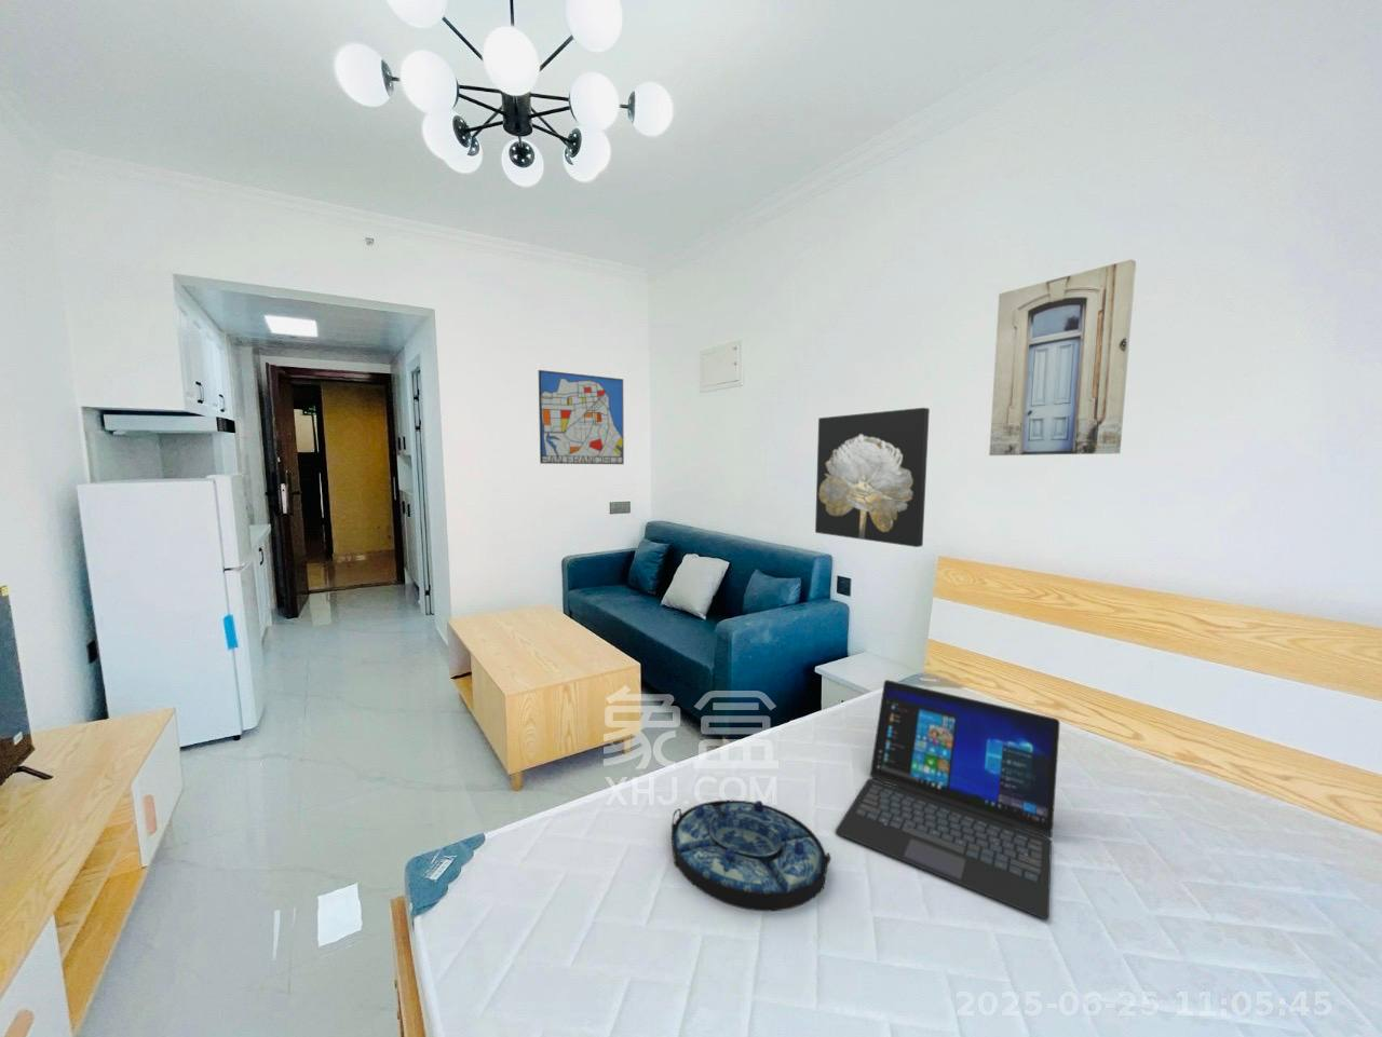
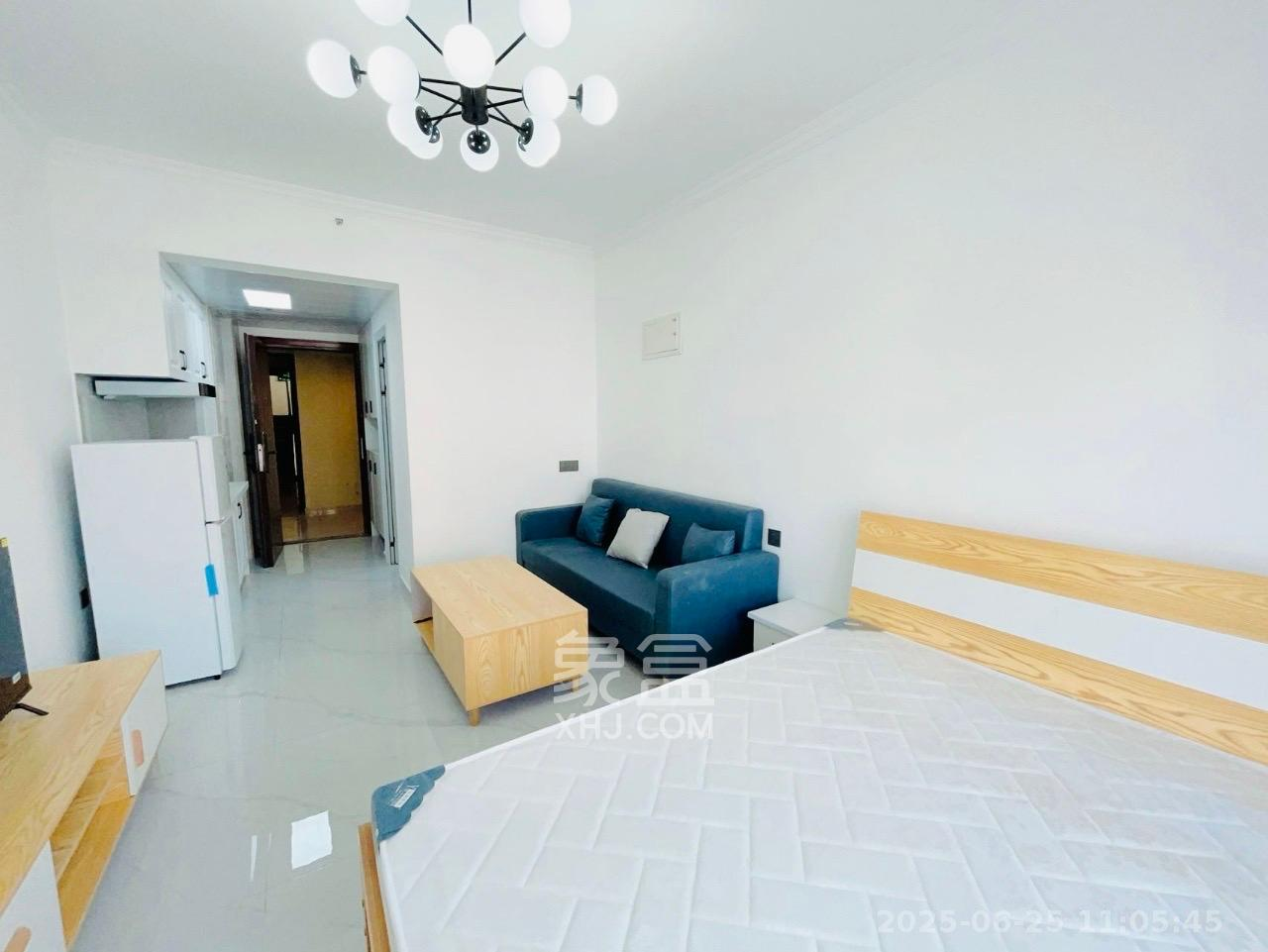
- wall art (583, 419)
- serving tray (747, 841)
- wall art (1055, 368)
- laptop (949, 773)
- wall art (865, 477)
